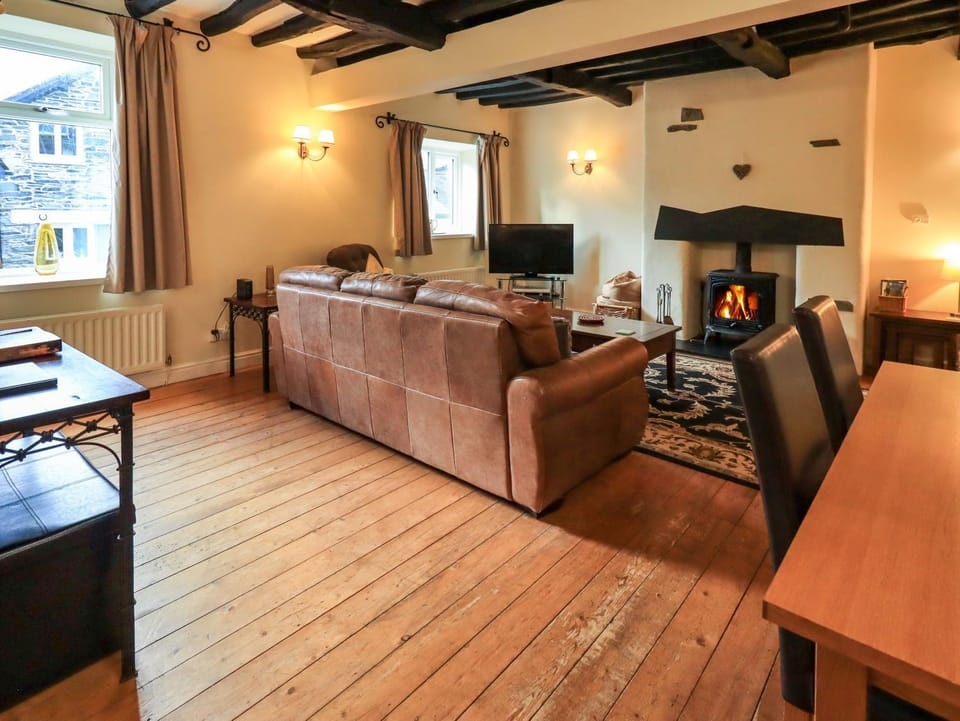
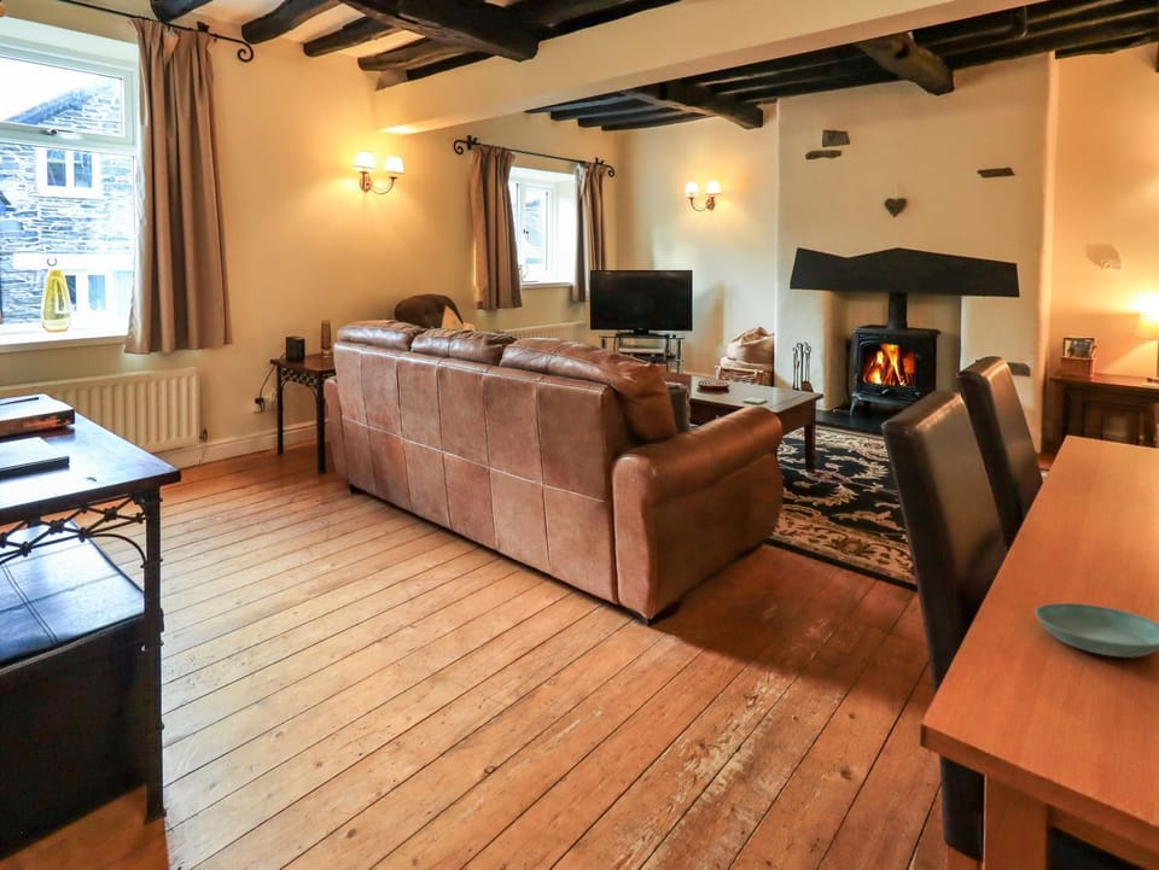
+ saucer (1100, 631)
